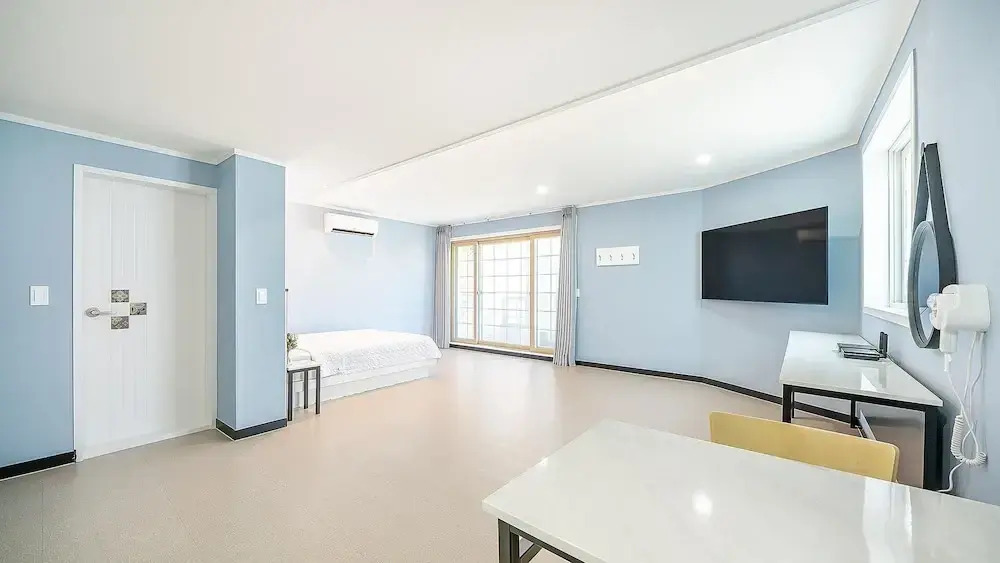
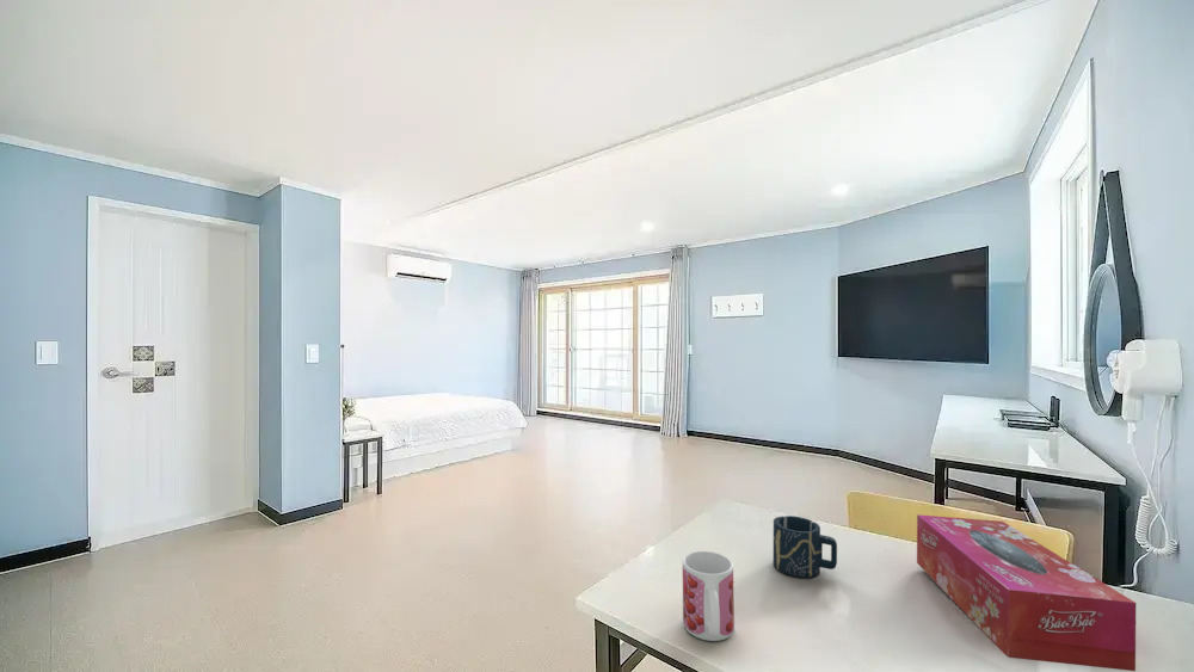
+ tissue box (1004, 579)
+ cup (804, 547)
+ mug (707, 599)
